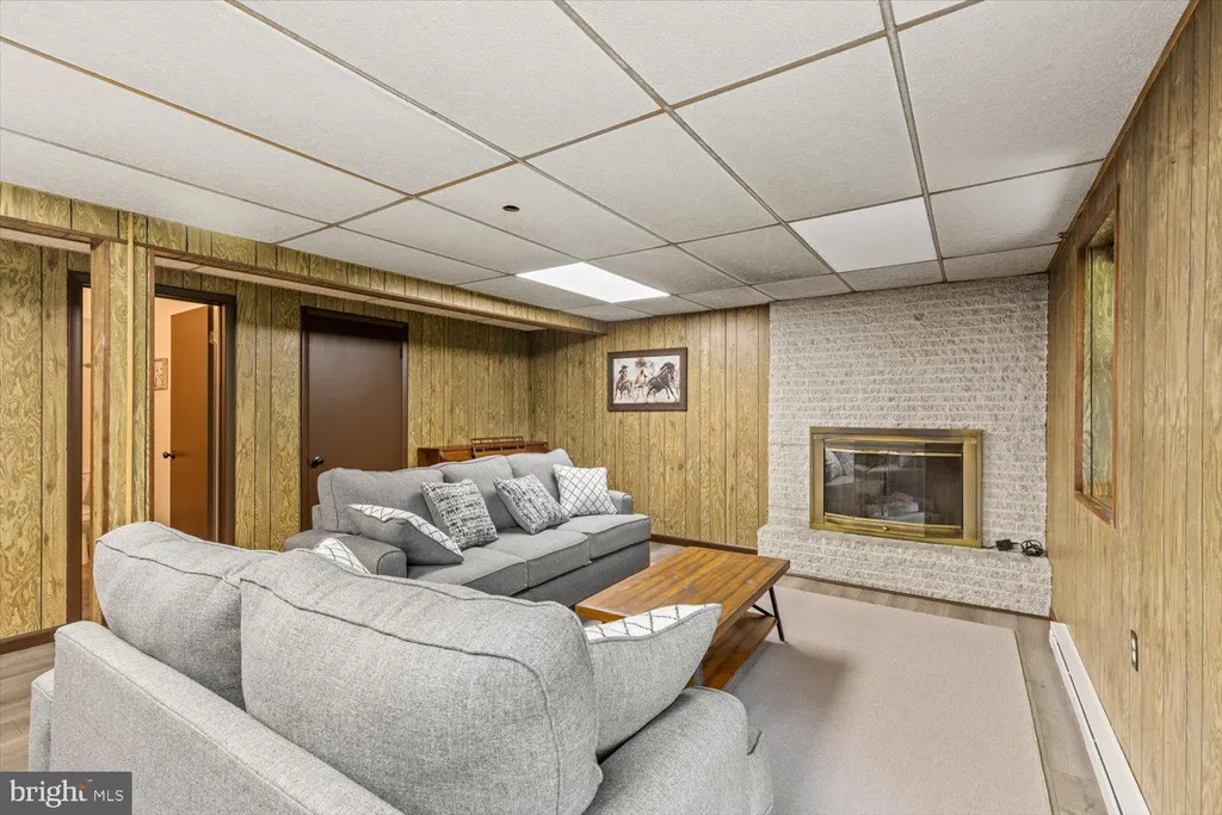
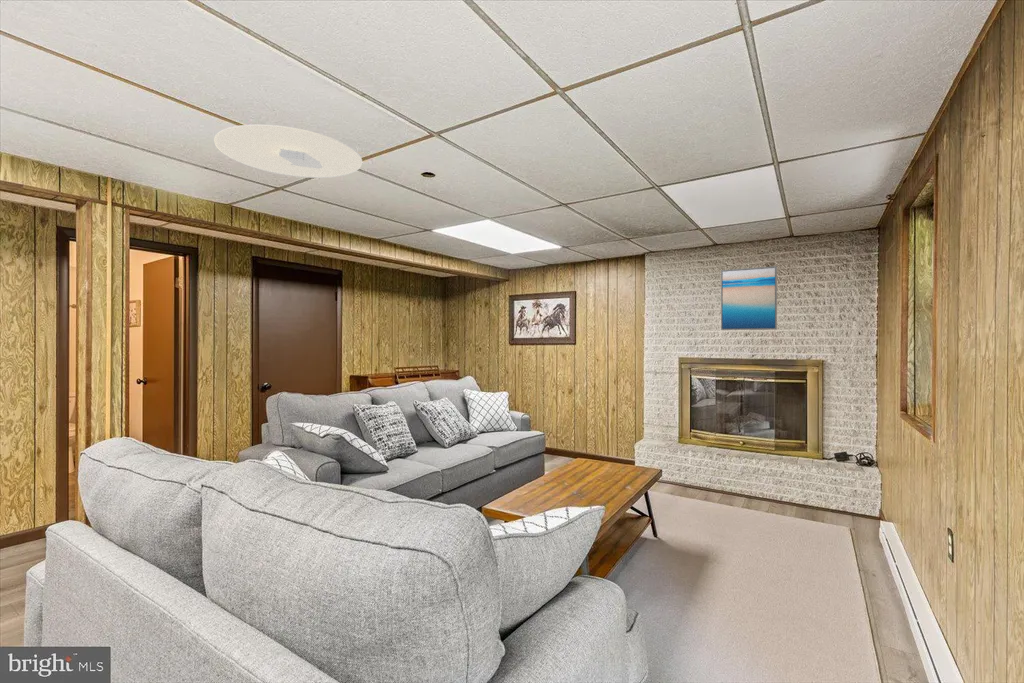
+ ceiling light (292, 148)
+ wall art (748, 299)
